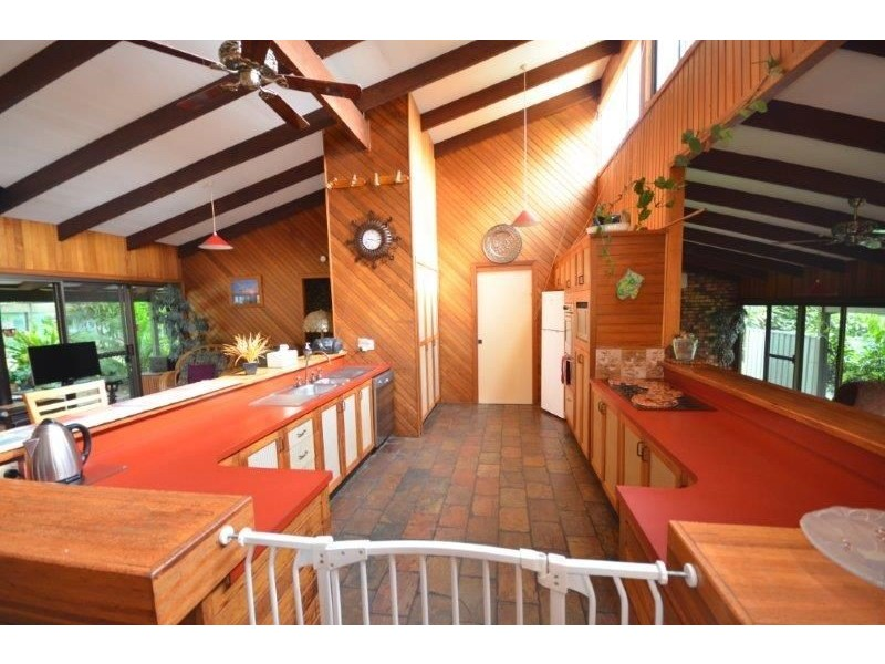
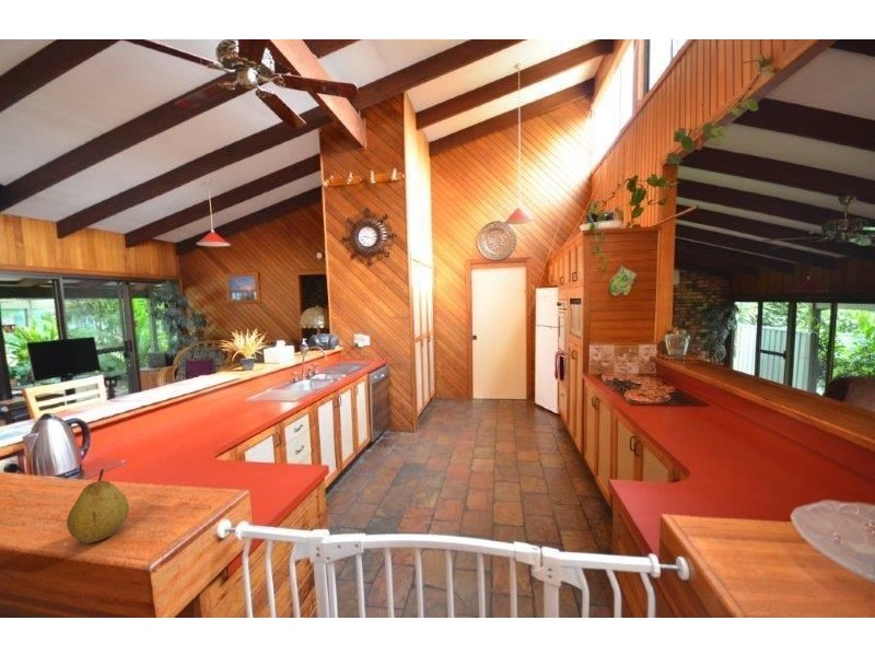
+ fruit (97, 504)
